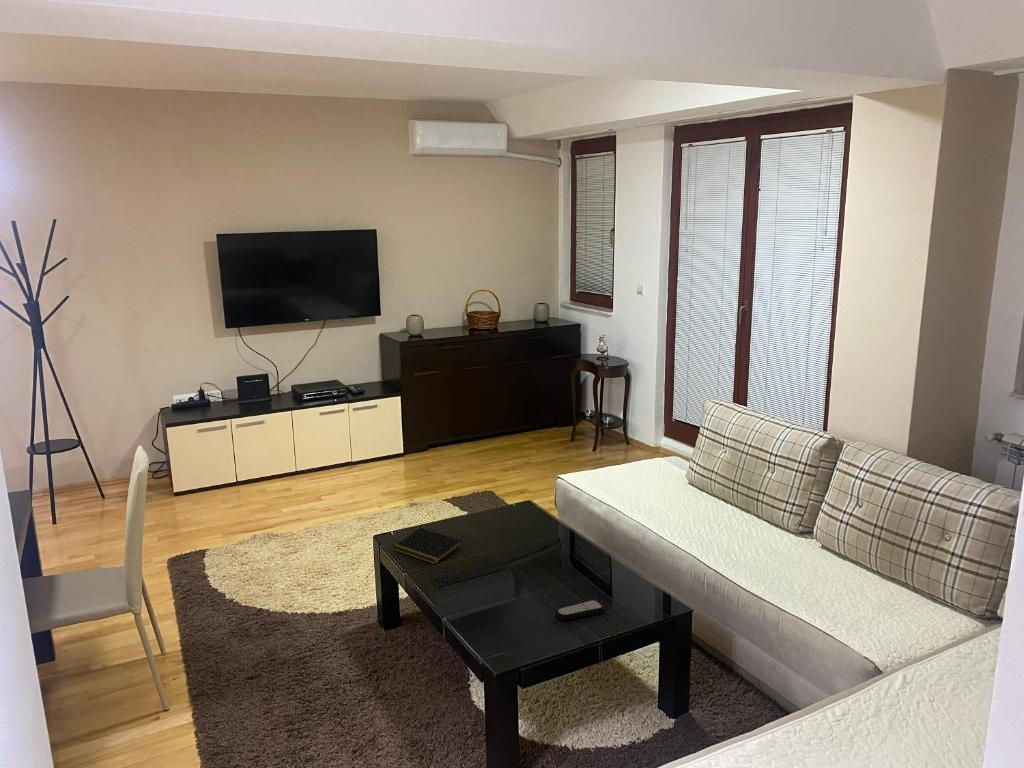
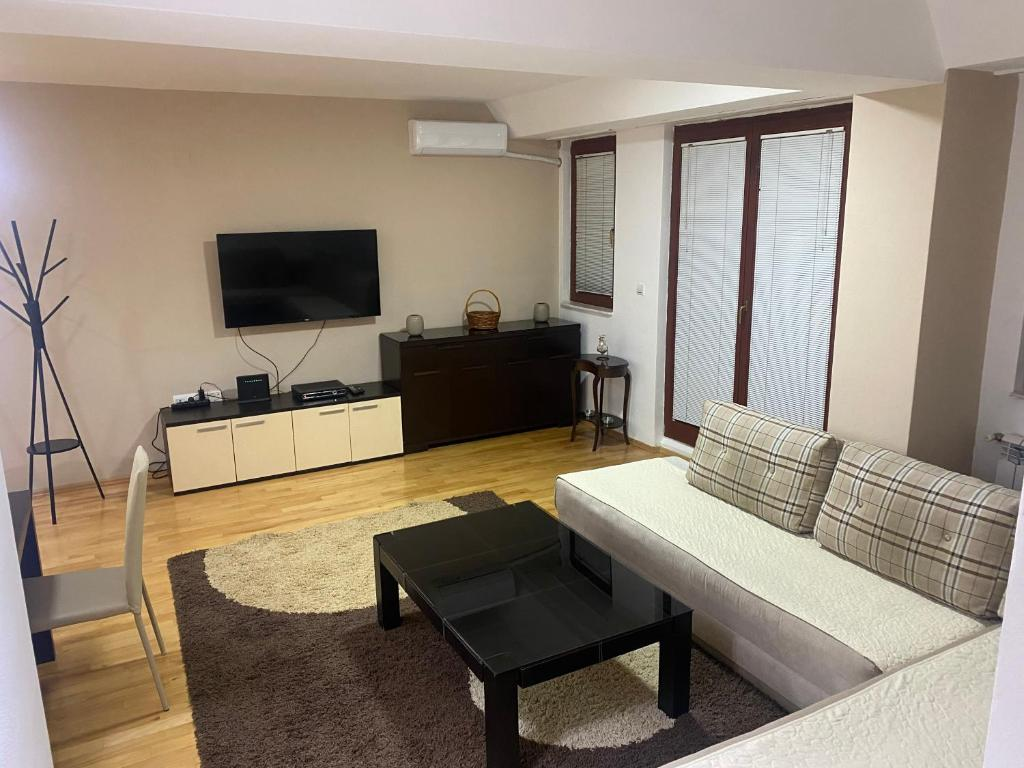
- remote control (579, 610)
- notepad (427, 545)
